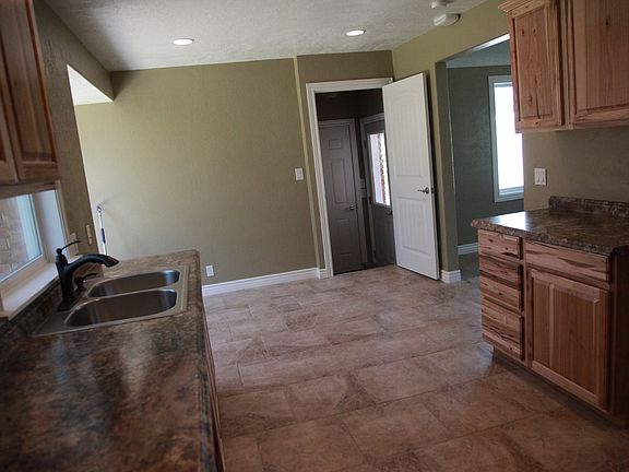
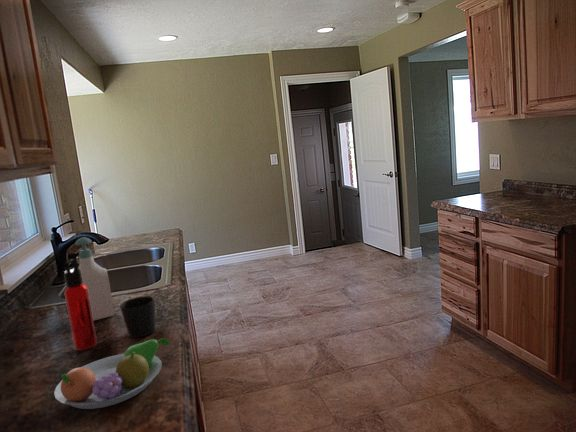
+ cup (139, 315)
+ water bottle (78, 303)
+ fruit bowl (113, 366)
+ soap bottle (89, 277)
